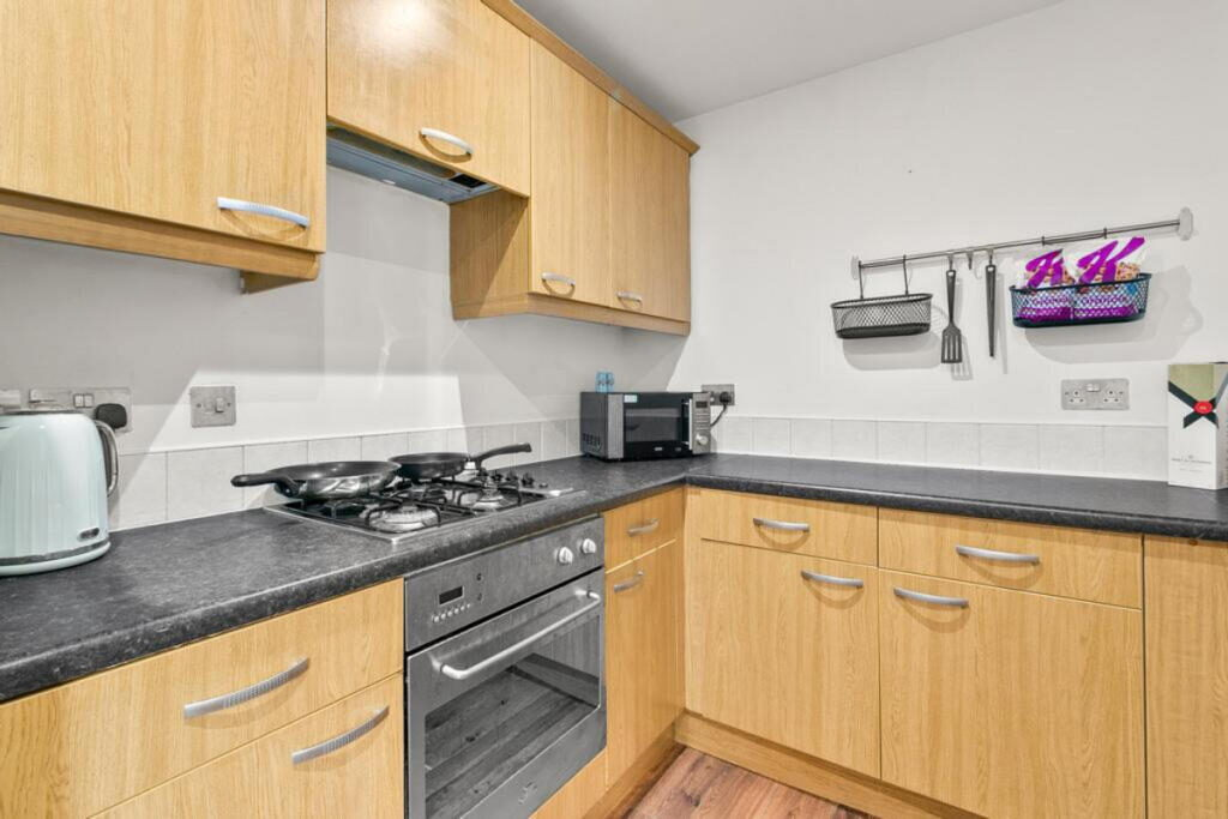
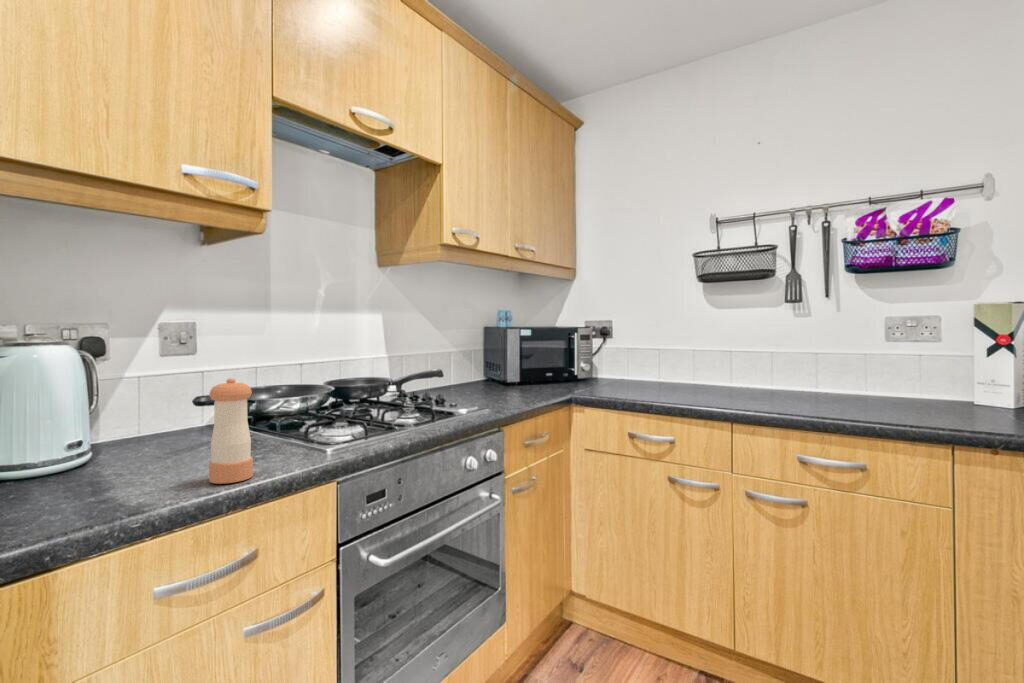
+ pepper shaker (231, 428)
